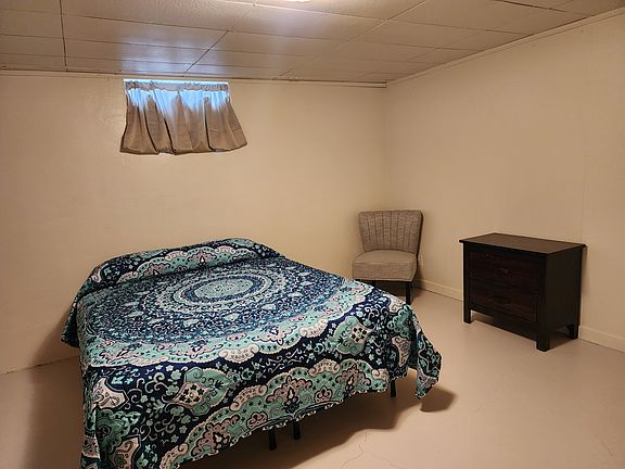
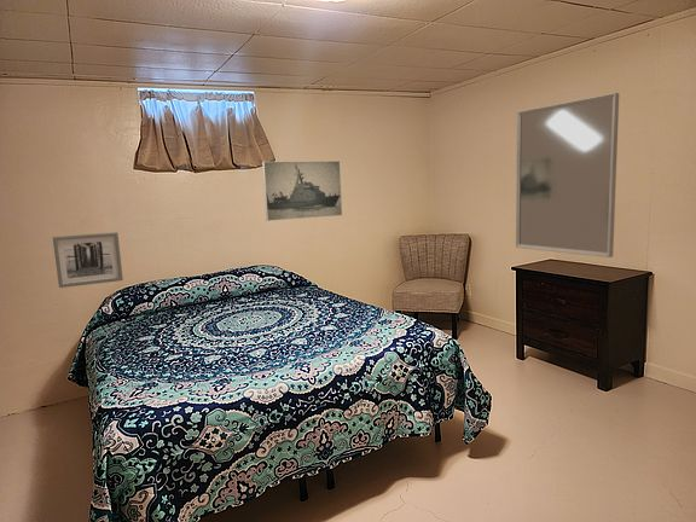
+ home mirror (561, 179)
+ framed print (303, 190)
+ wall art (88, 259)
